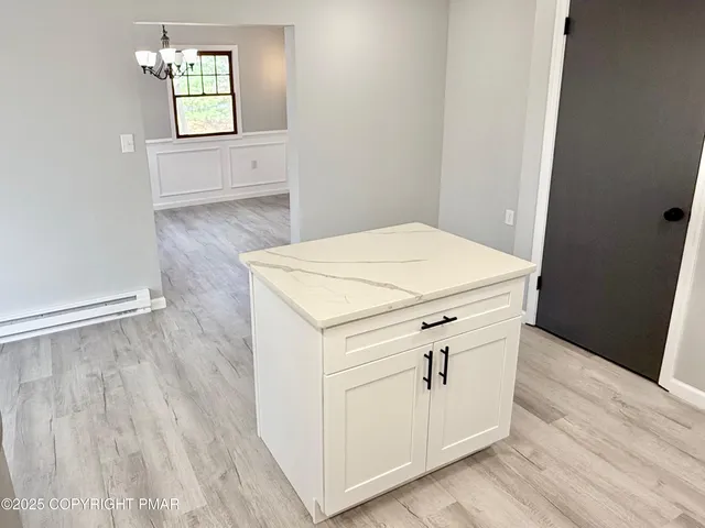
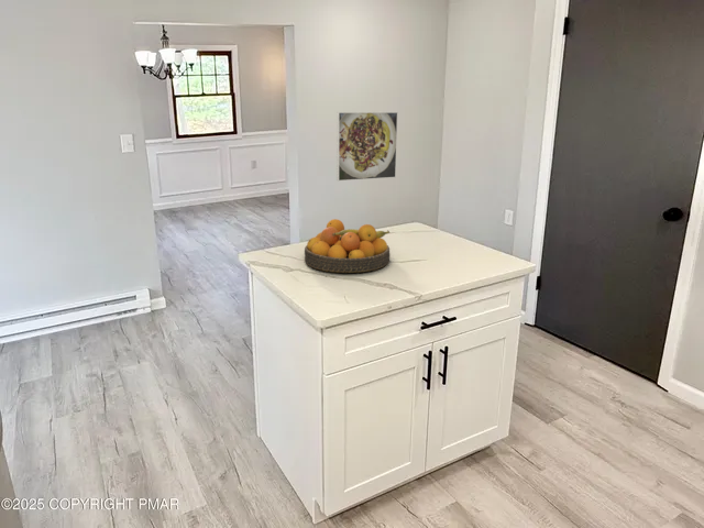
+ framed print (367, 145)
+ fruit bowl (346, 242)
